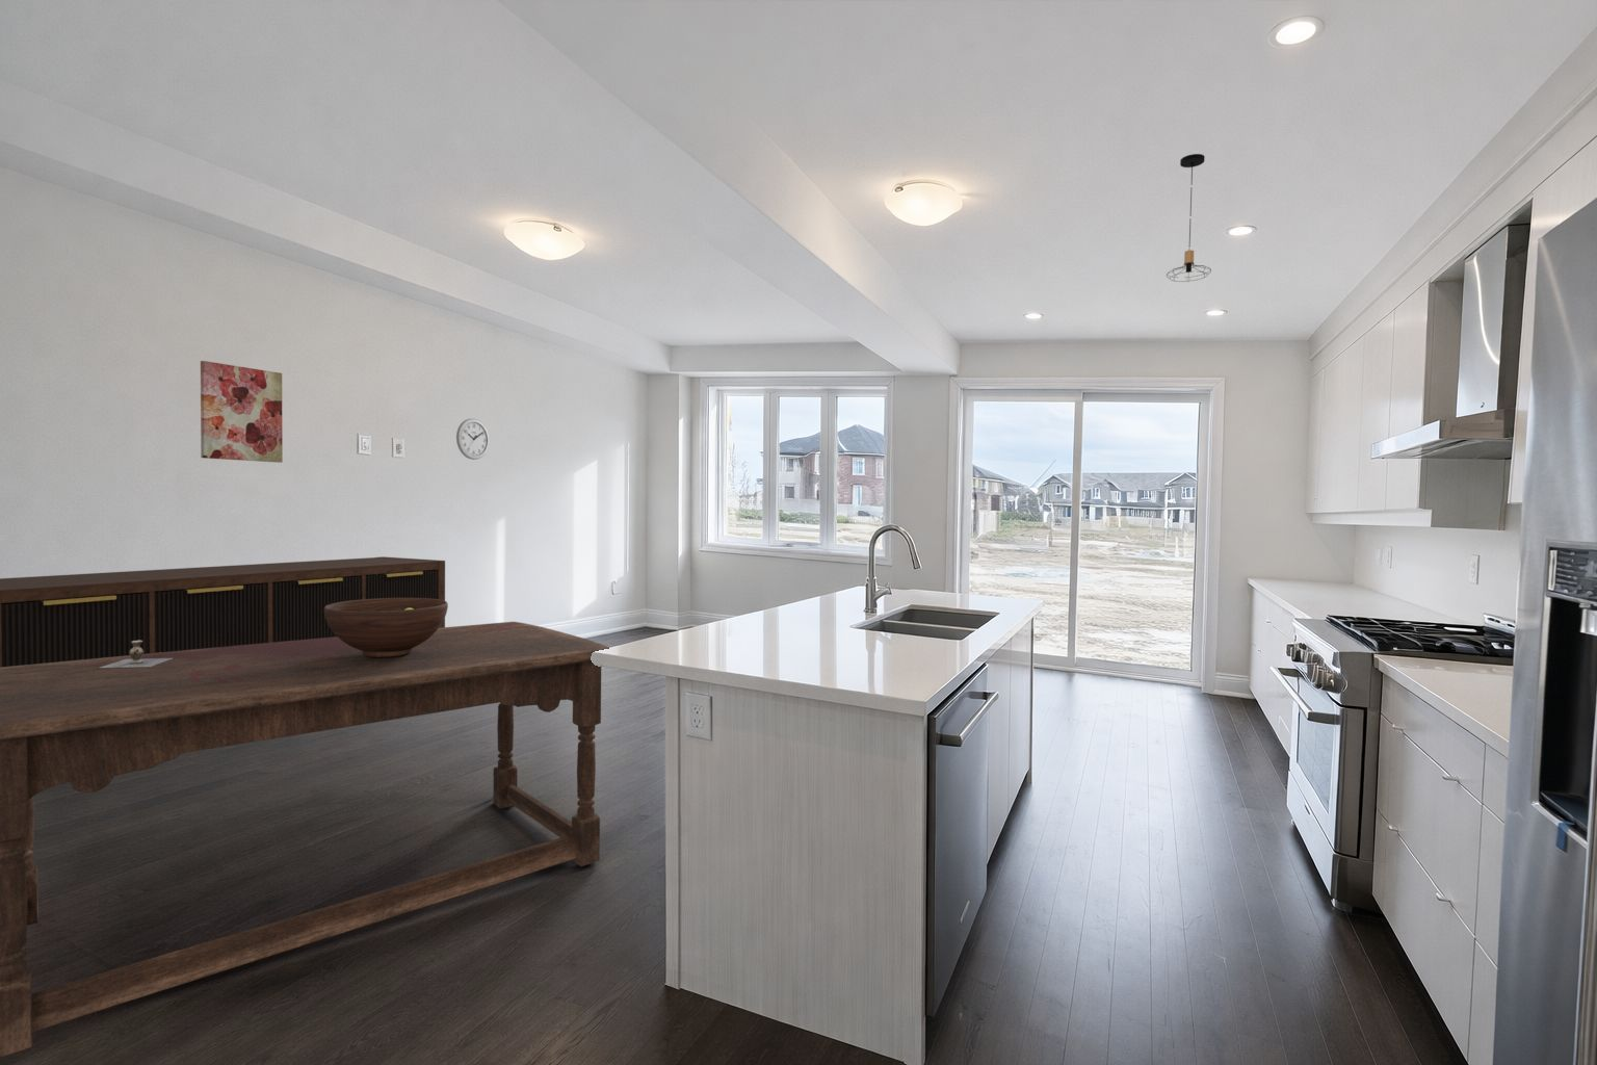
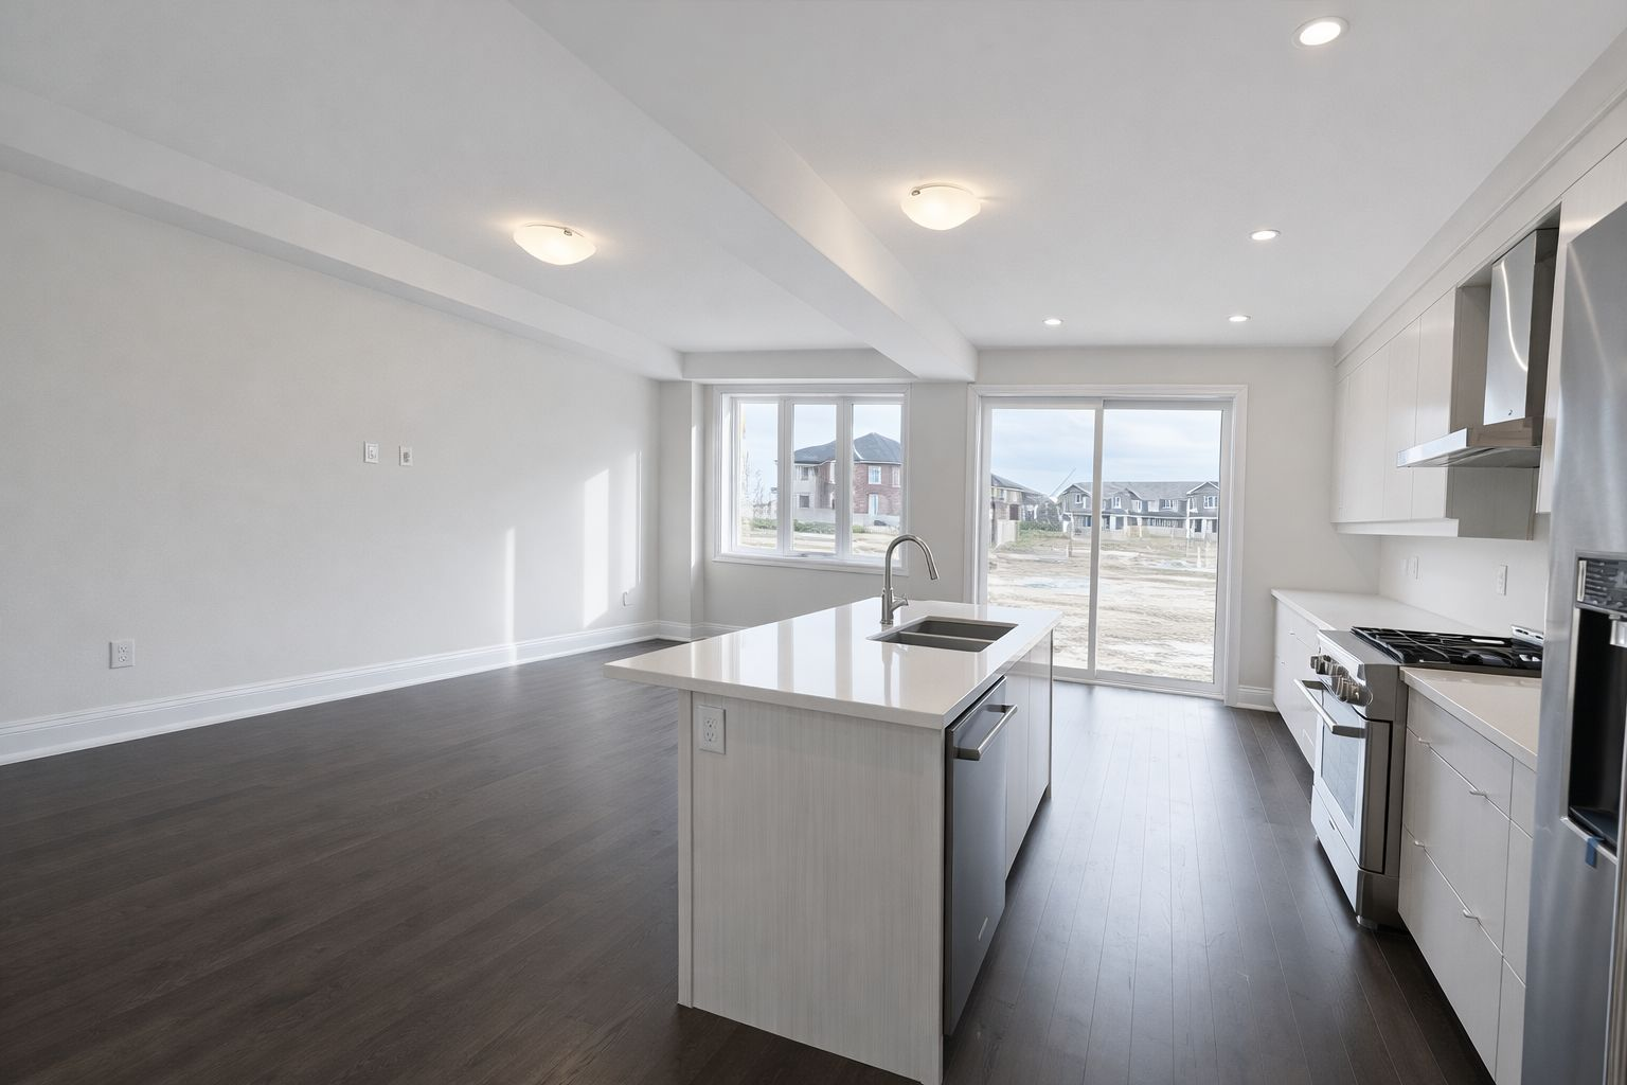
- pendant light (1189, 222)
- wall clock (473, 439)
- dining table (323, 730)
- sideboard (238, 644)
- wall art (242, 412)
- fruit bowl (387, 628)
- pottery (137, 651)
